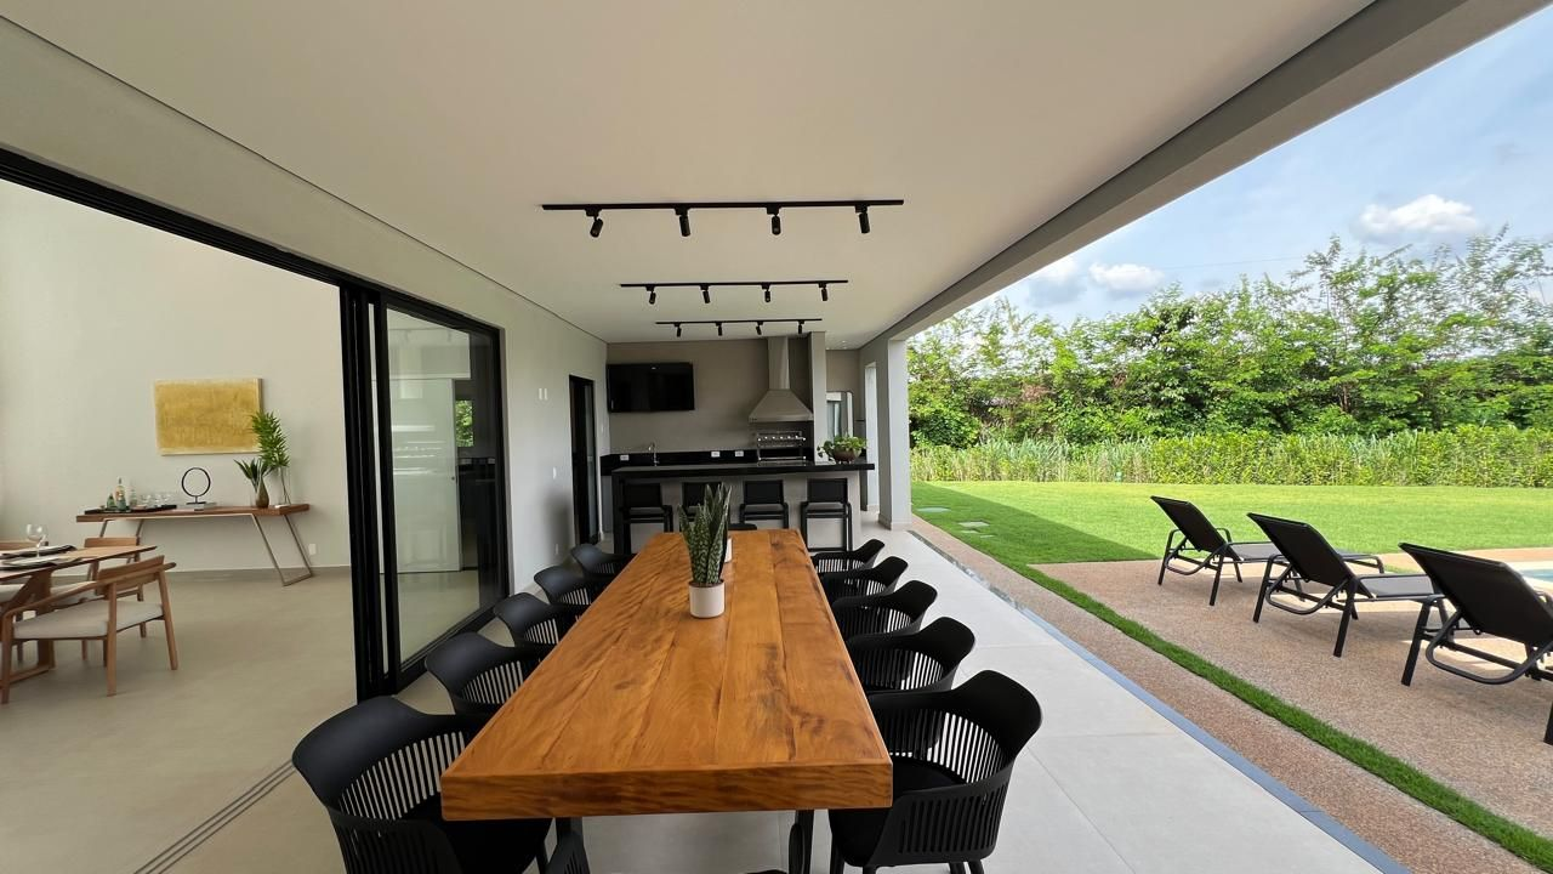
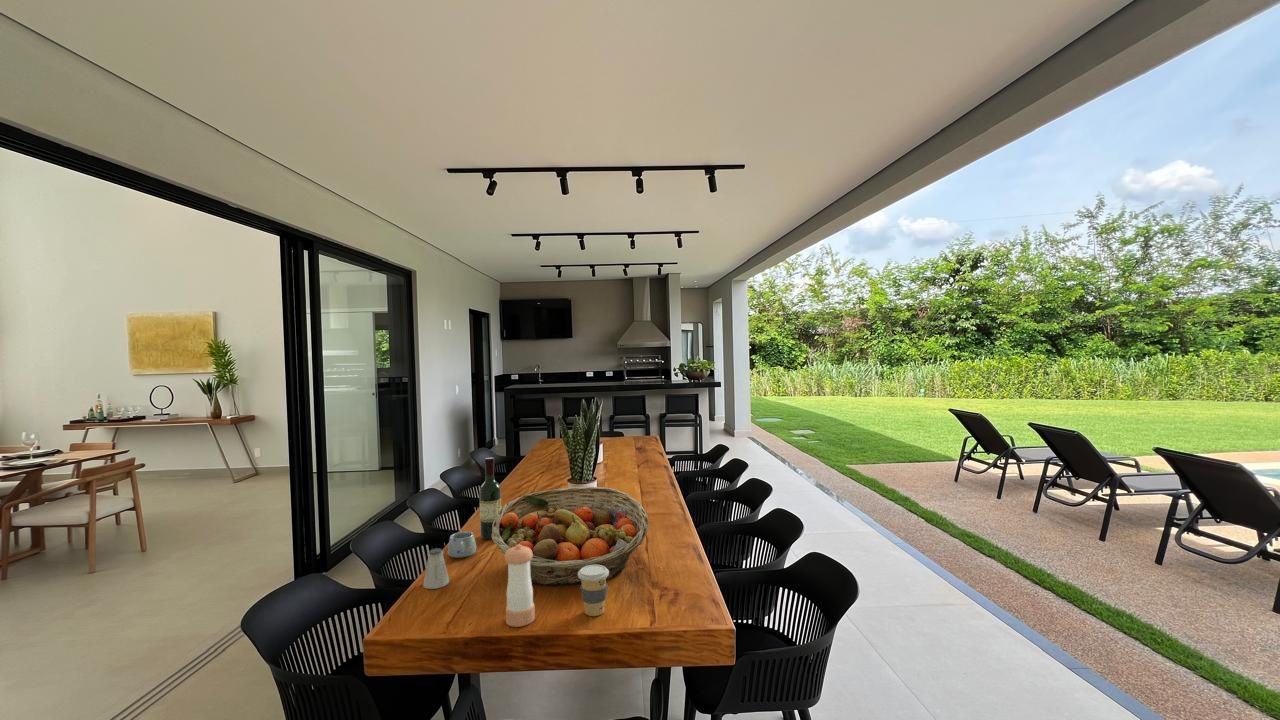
+ saltshaker (435, 567)
+ wine bottle (490, 497)
+ coffee cup (593, 590)
+ mug (462, 546)
+ pepper shaker (519, 582)
+ fruit basket (571, 533)
